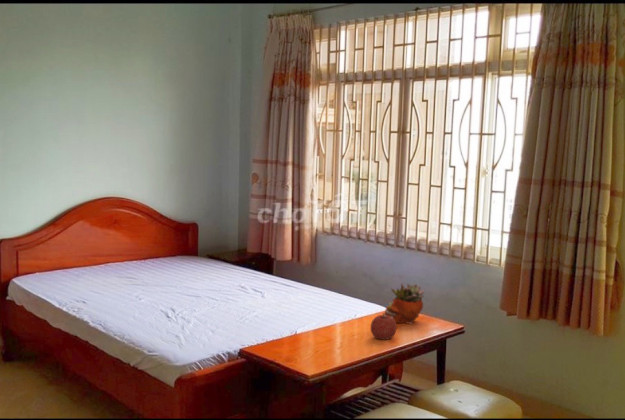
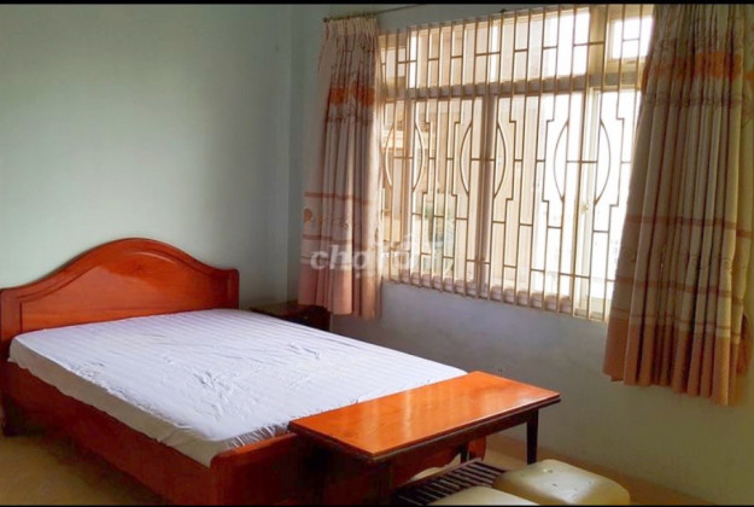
- succulent planter (403, 302)
- fruit (383, 325)
